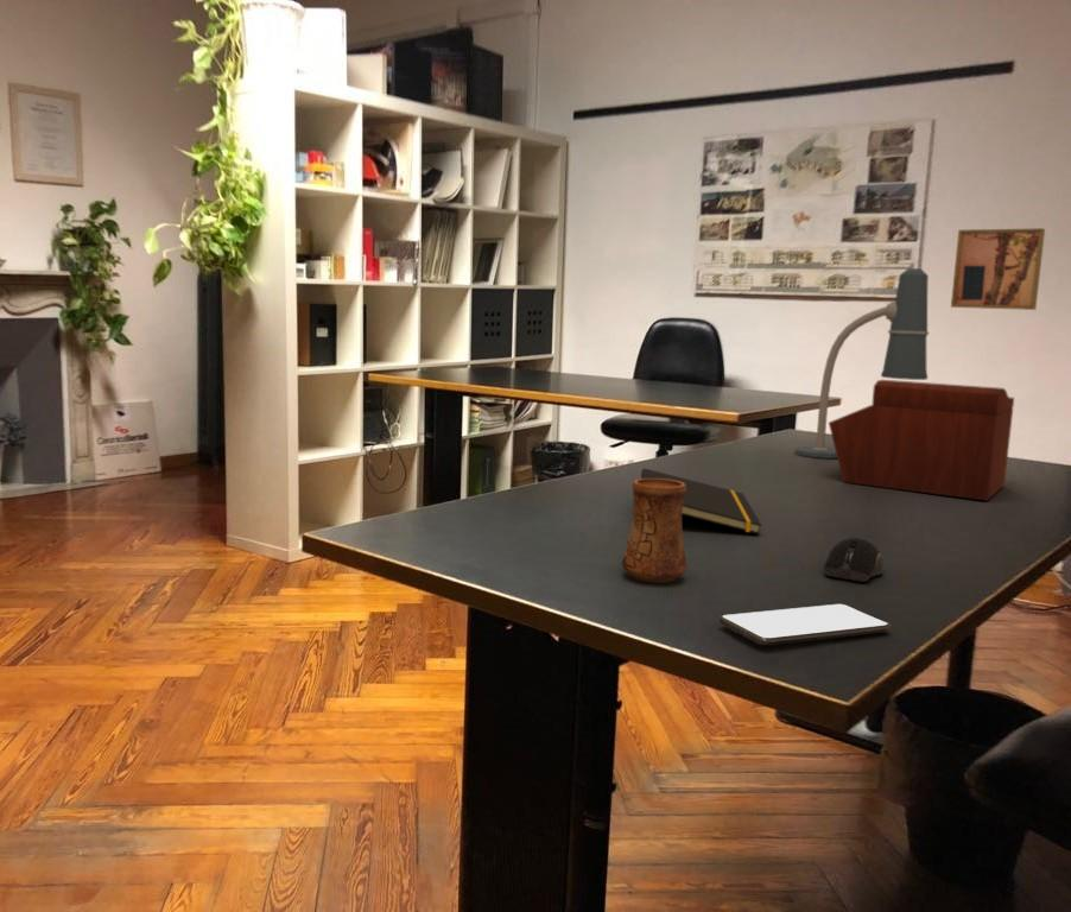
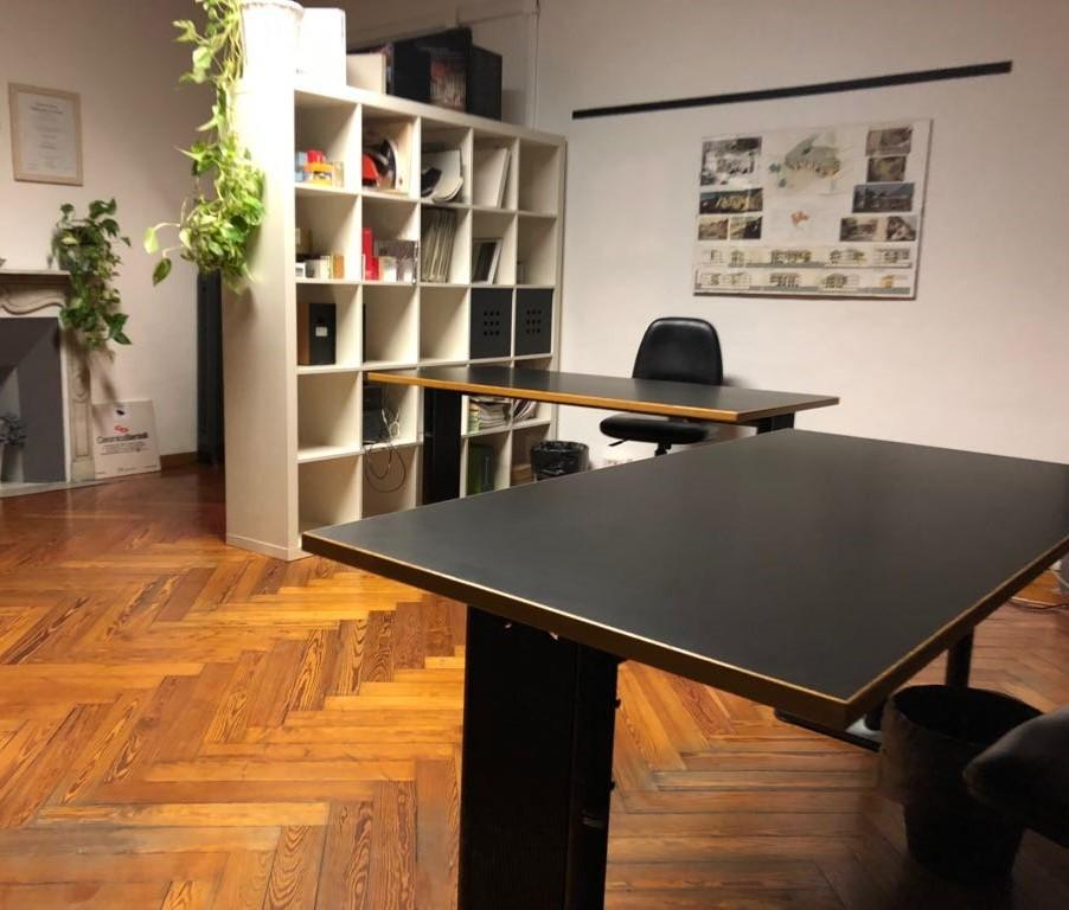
- computer mouse (854, 556)
- cup (655, 530)
- sewing box (919, 431)
- wall art (996, 268)
- desk lamp (881, 373)
- notepad (696, 498)
- smartphone (805, 623)
